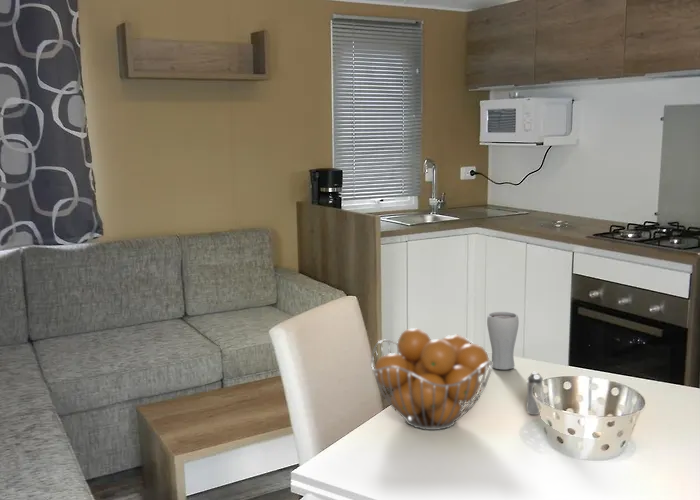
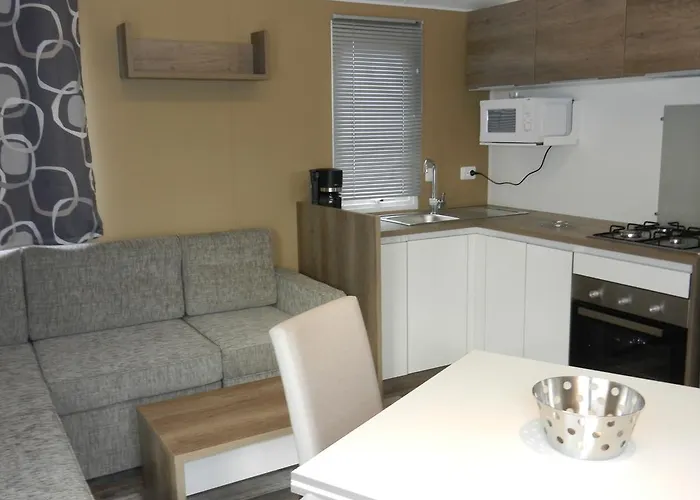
- fruit basket (430, 377)
- shaker (532, 392)
- drinking glass (502, 340)
